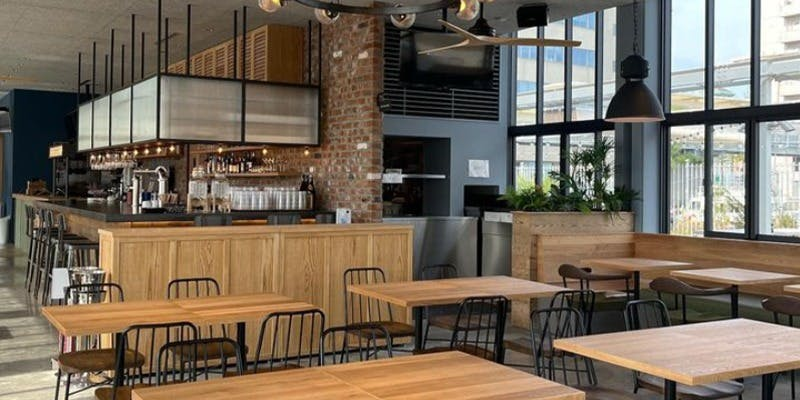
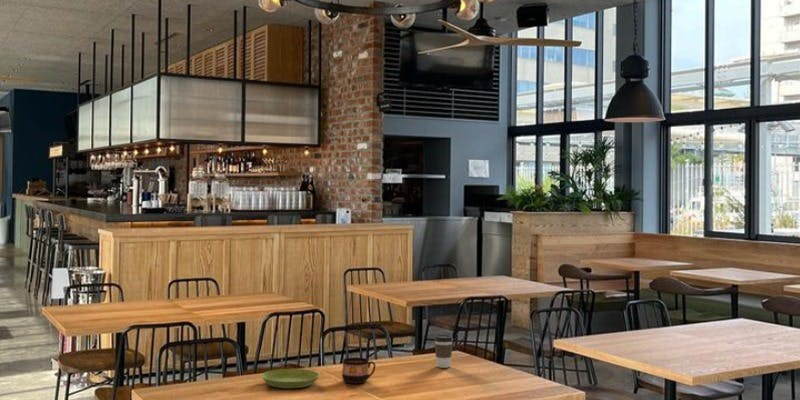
+ saucer (290, 379)
+ coffee cup (443, 351)
+ cup (356, 370)
